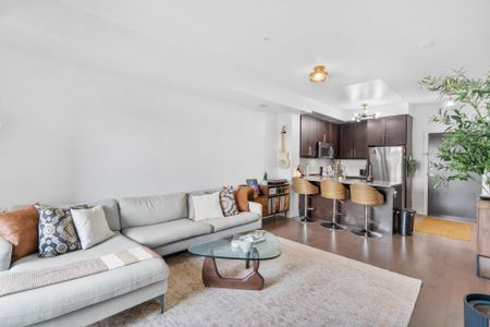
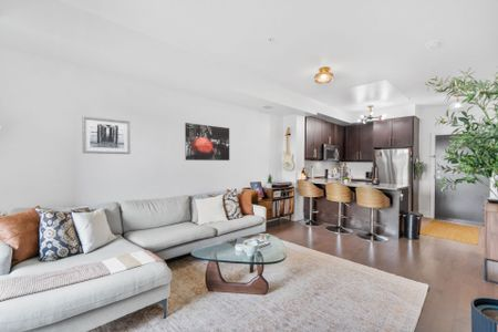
+ wall art (208, 143)
+ wall art (107, 136)
